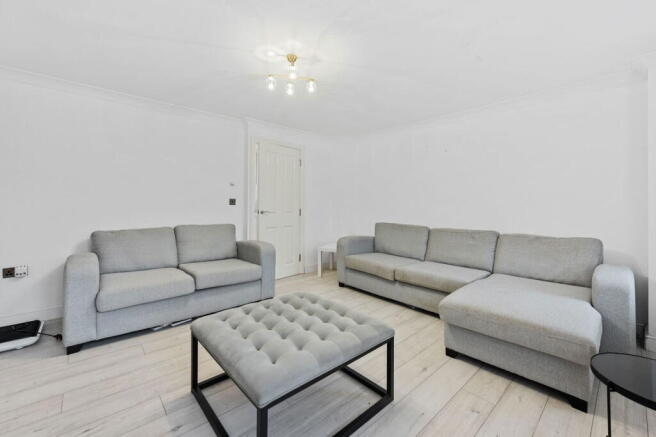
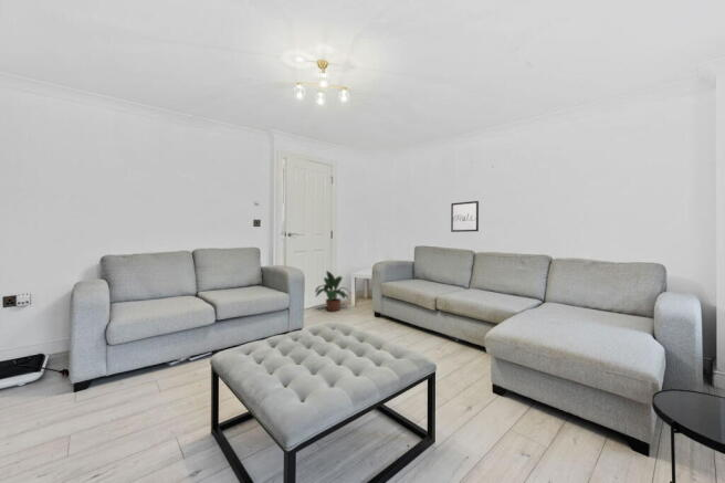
+ potted plant (332, 290)
+ wall art (464, 217)
